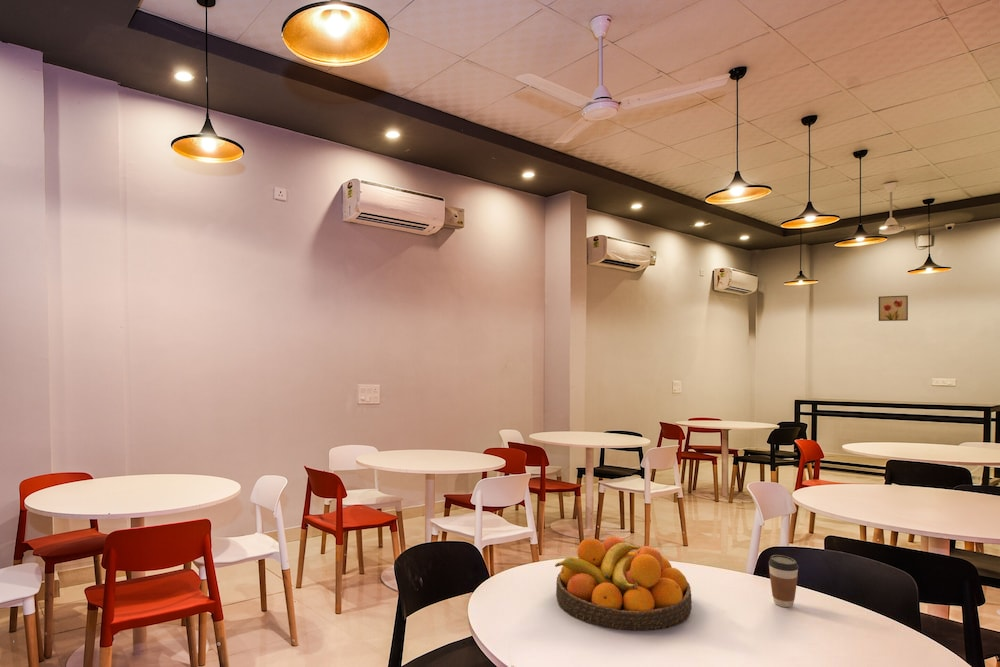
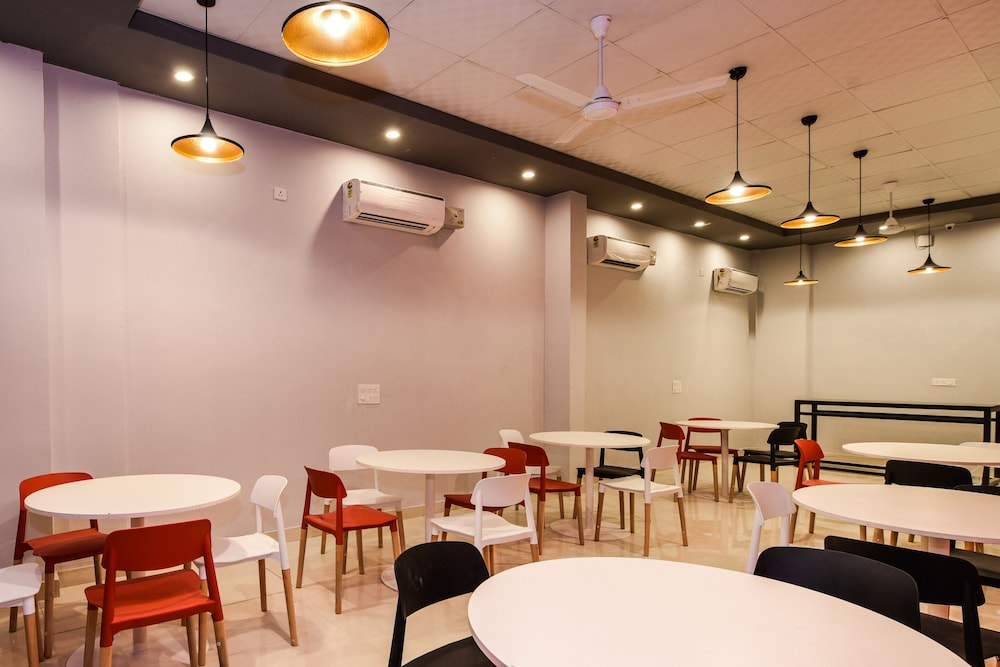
- wall art (893, 308)
- fruit bowl (622, 572)
- coffee cup (783, 581)
